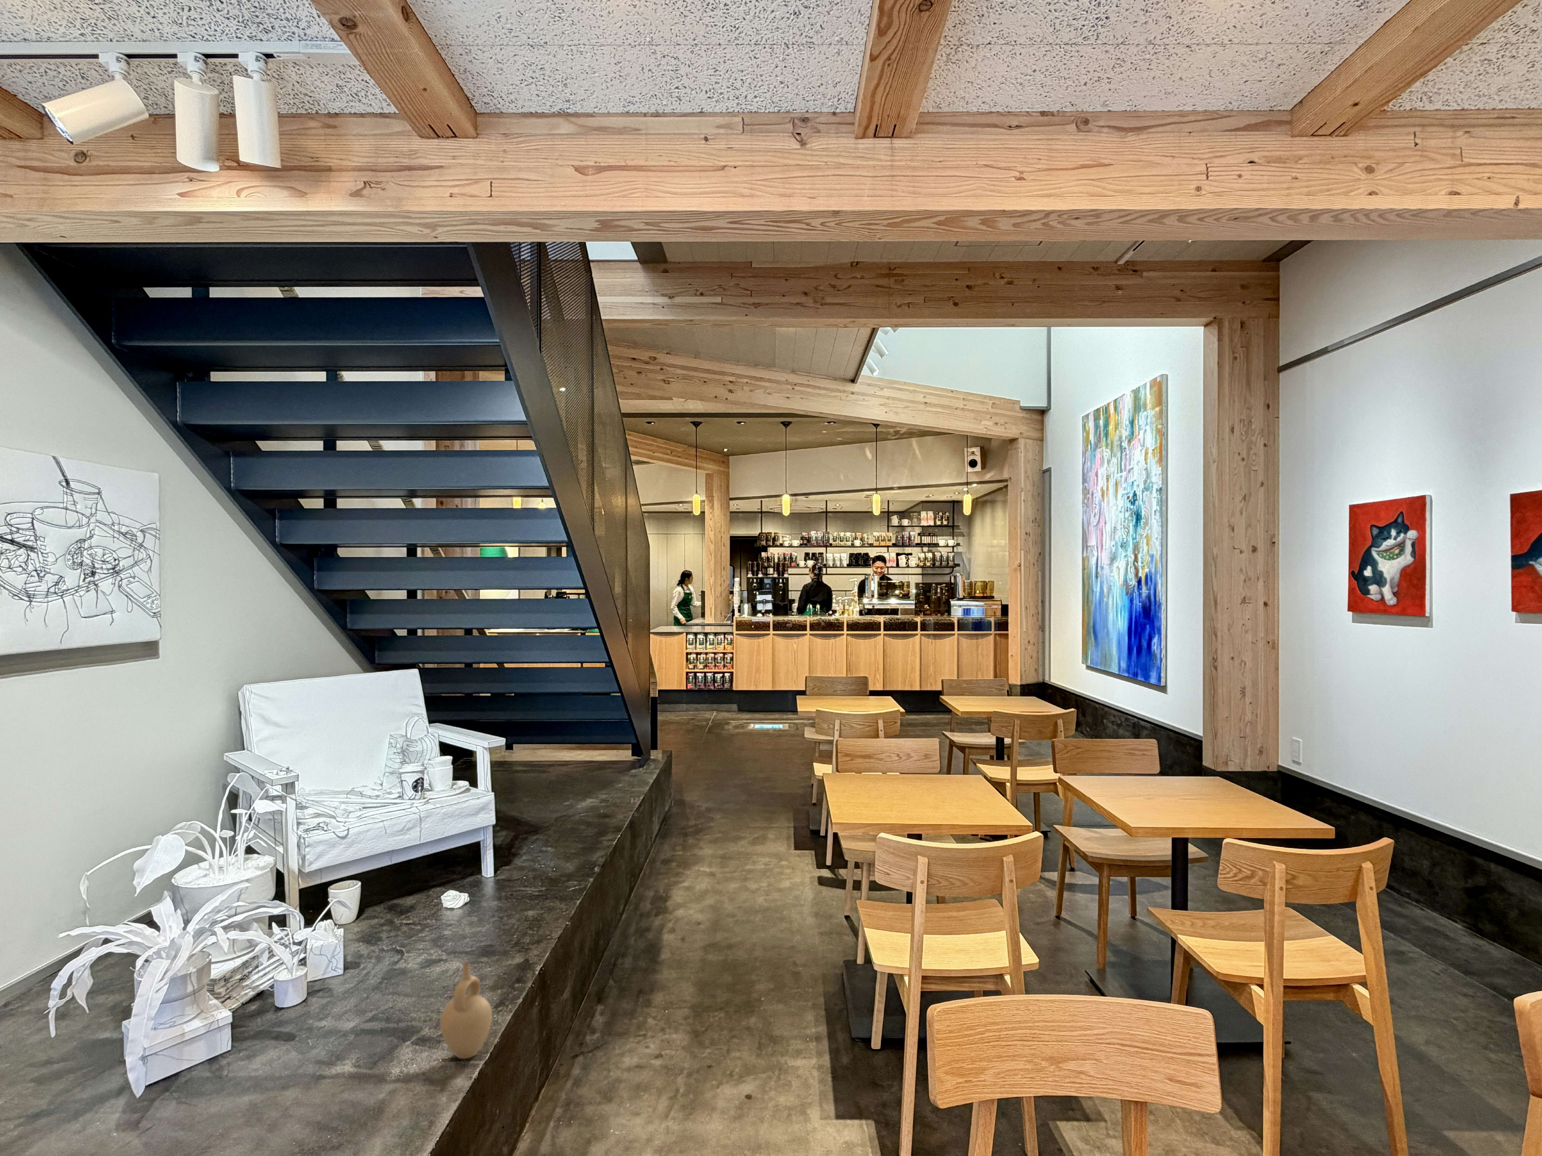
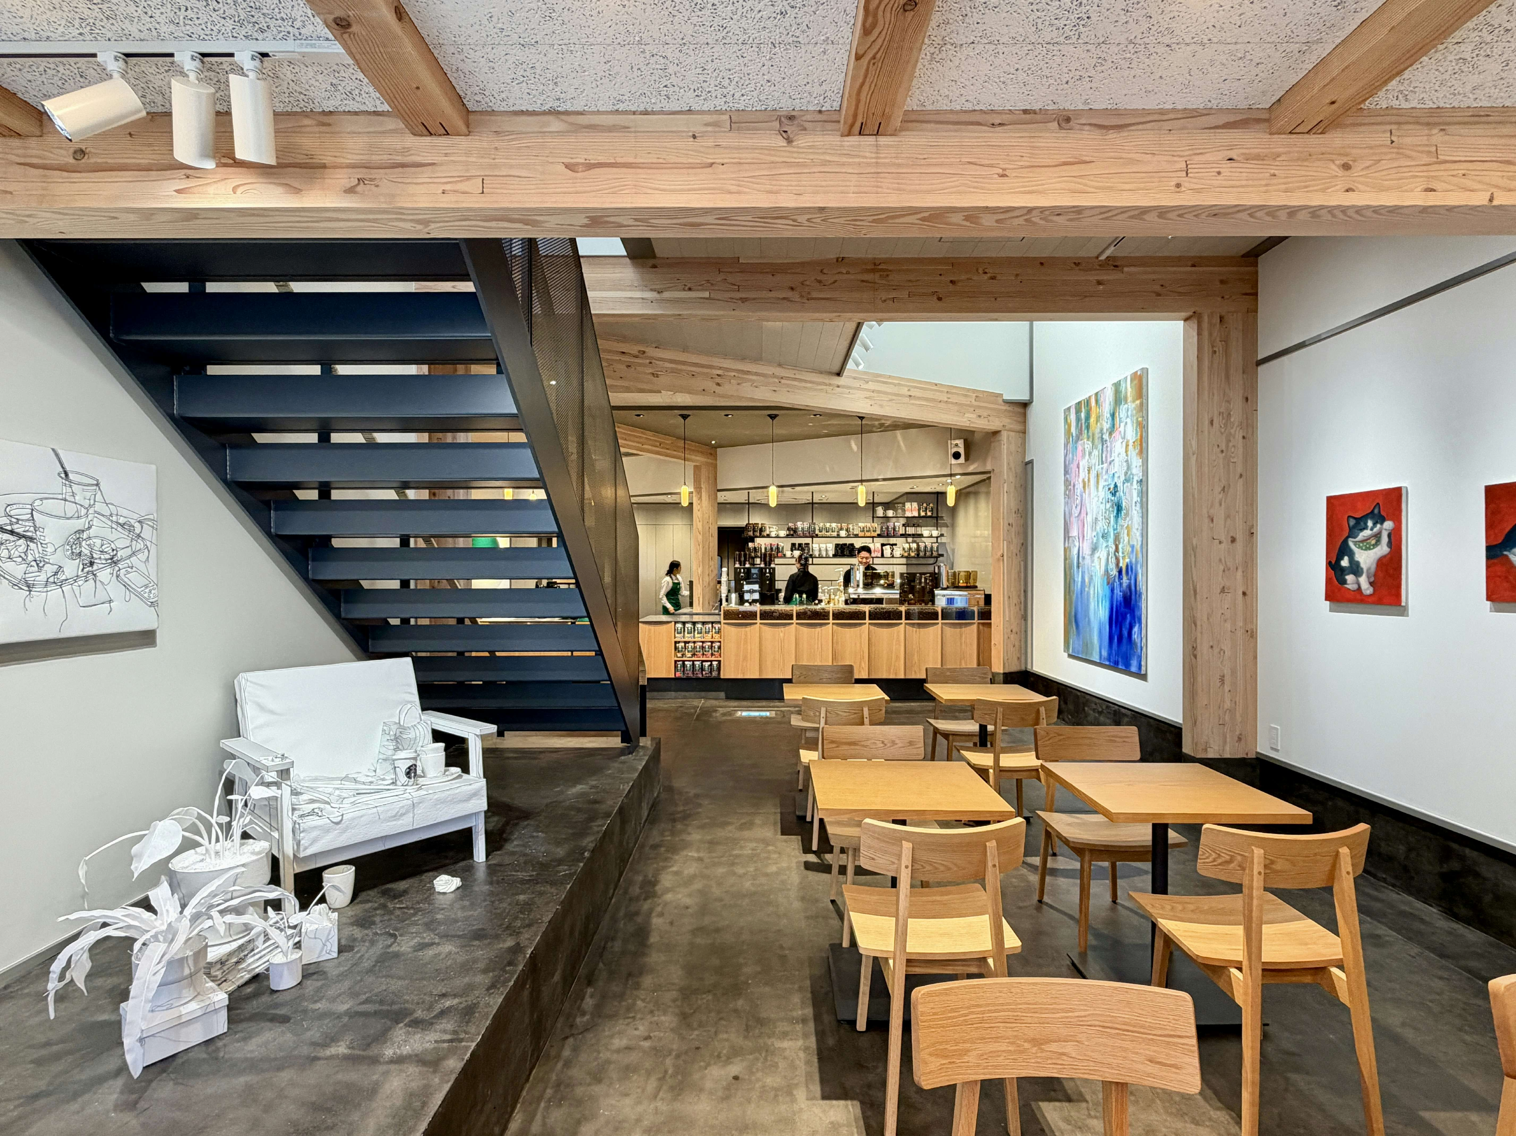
- ceramic vessel (466, 1009)
